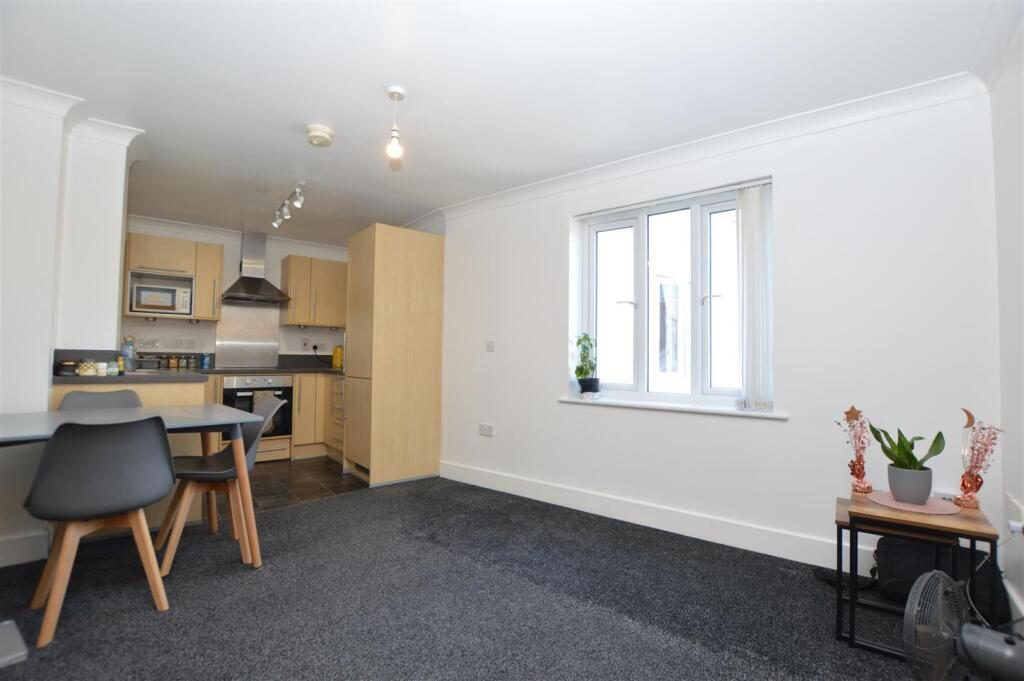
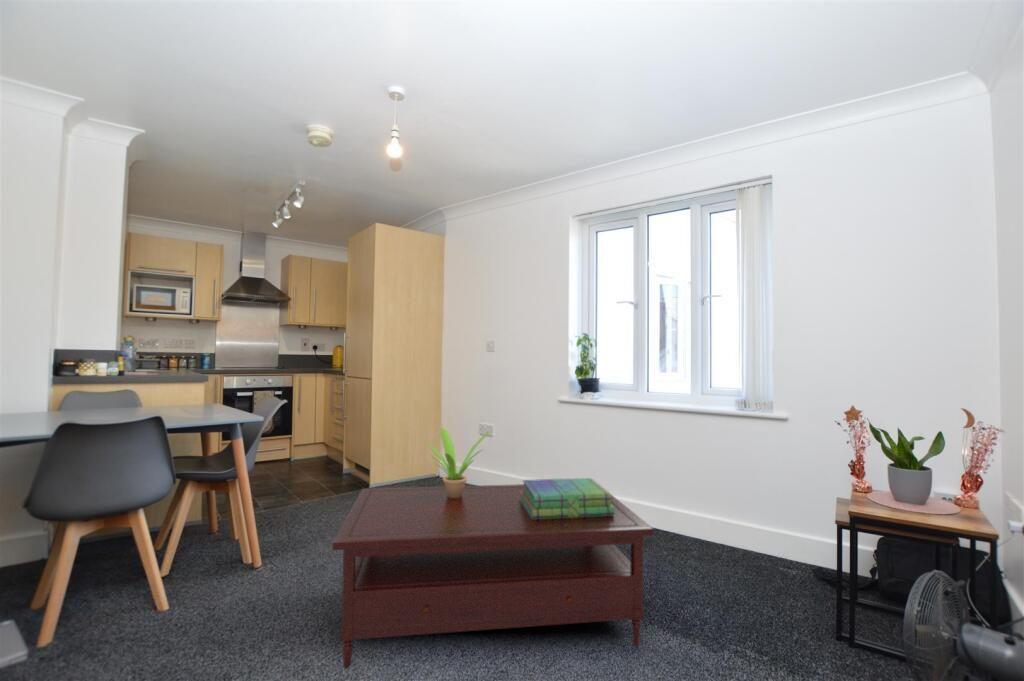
+ stack of books (564, 496)
+ coffee table (490, 559)
+ potted plant (455, 463)
